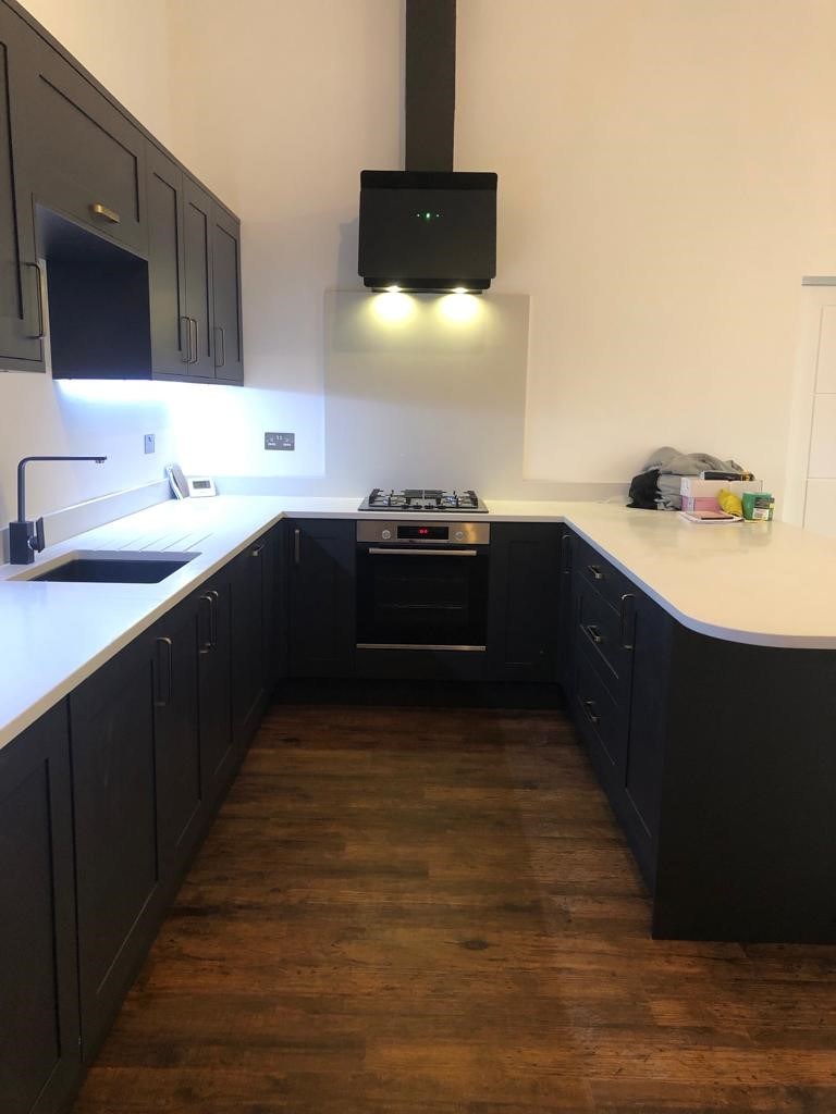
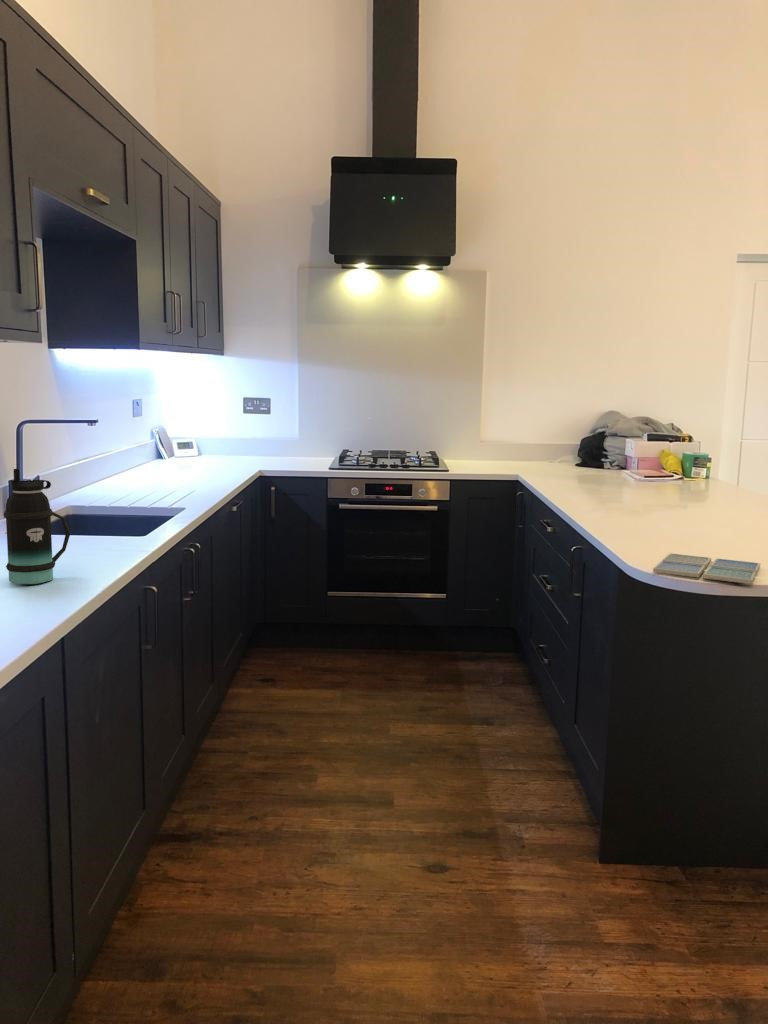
+ drink coaster (708, 568)
+ bottle (38, 523)
